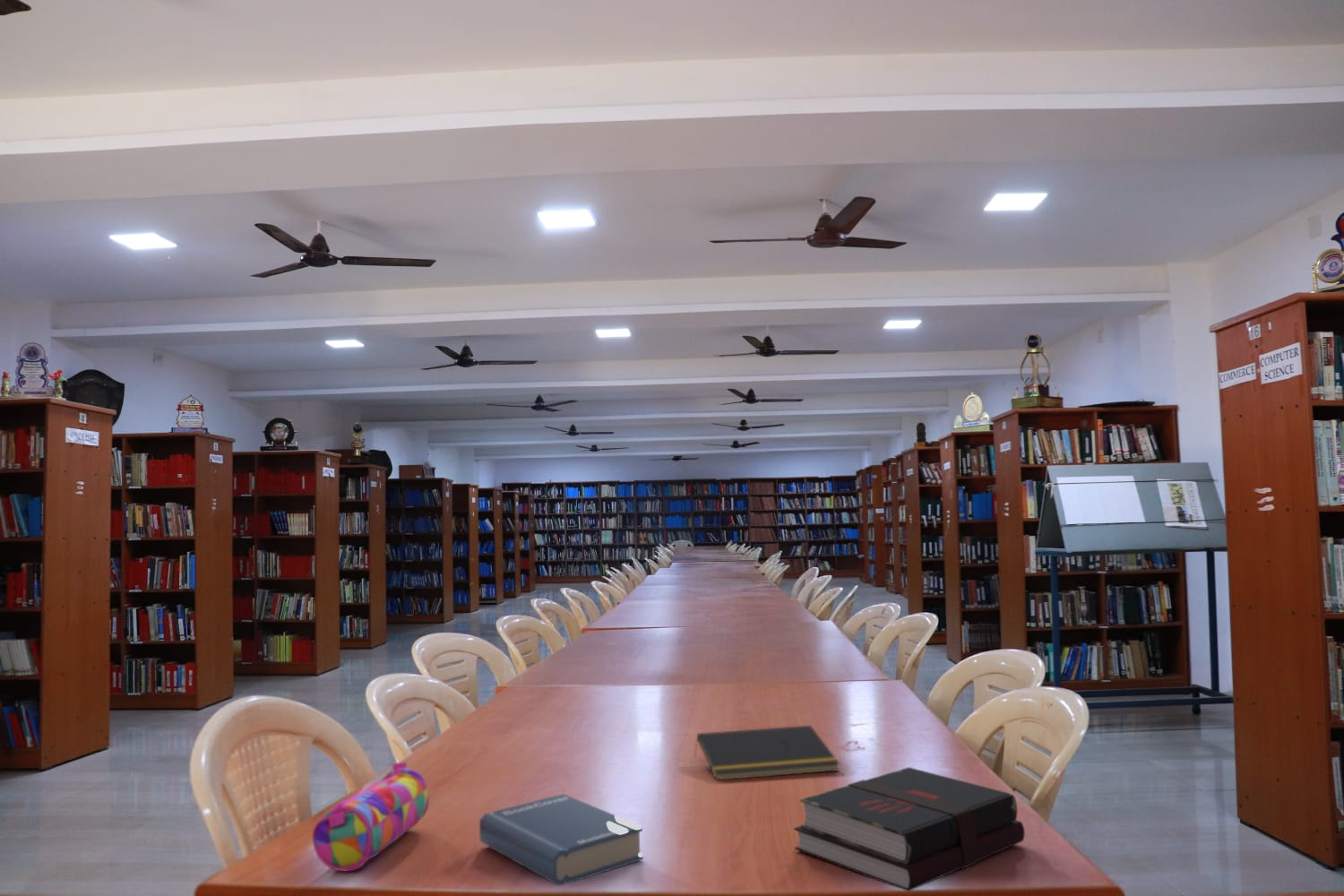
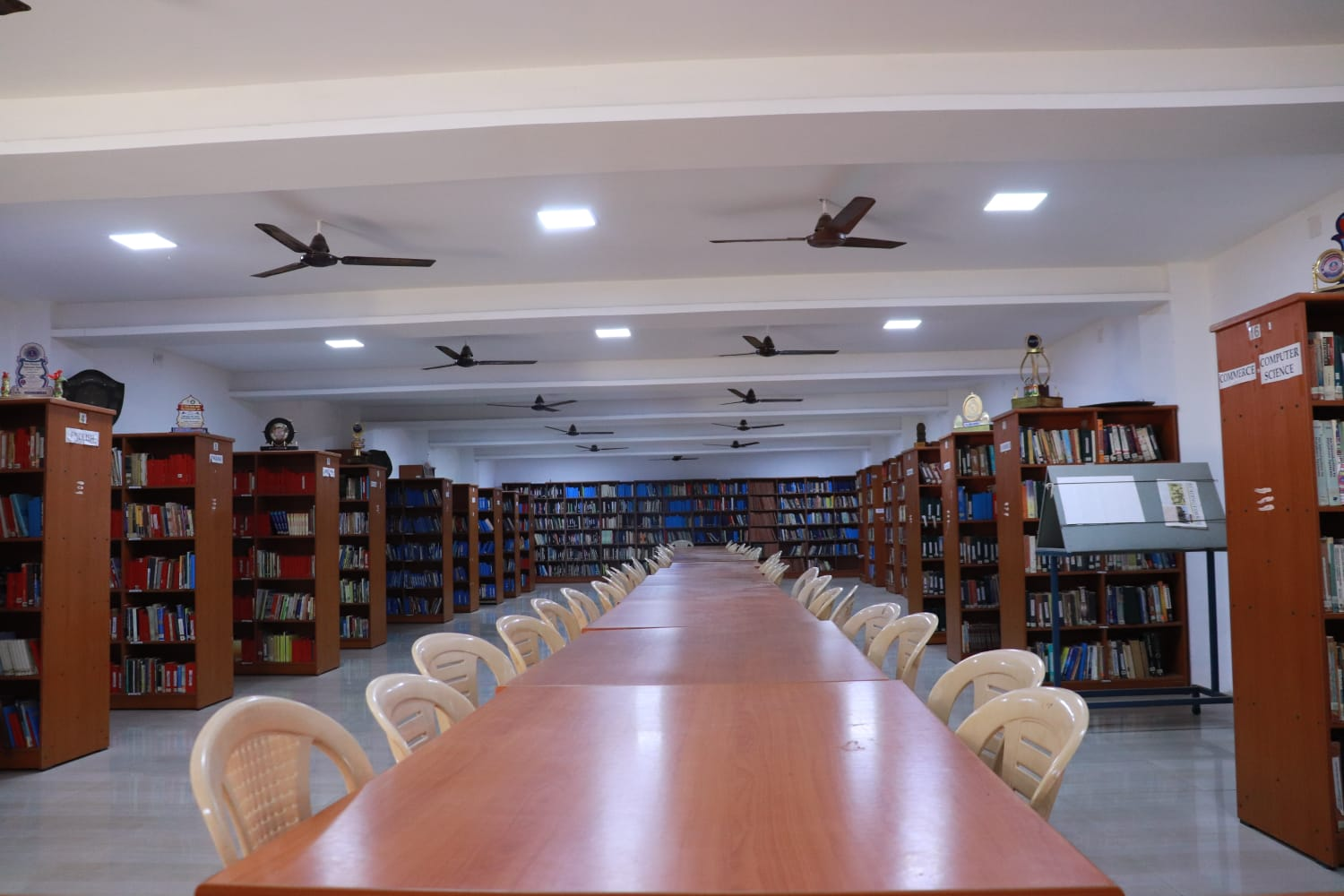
- pencil case (375, 814)
- hardback book (559, 836)
- notepad (766, 751)
- hardback book (909, 822)
